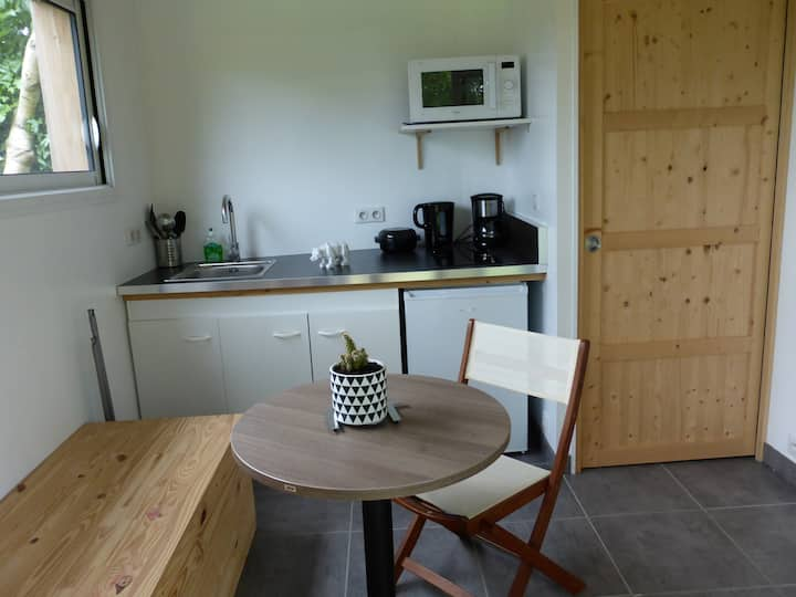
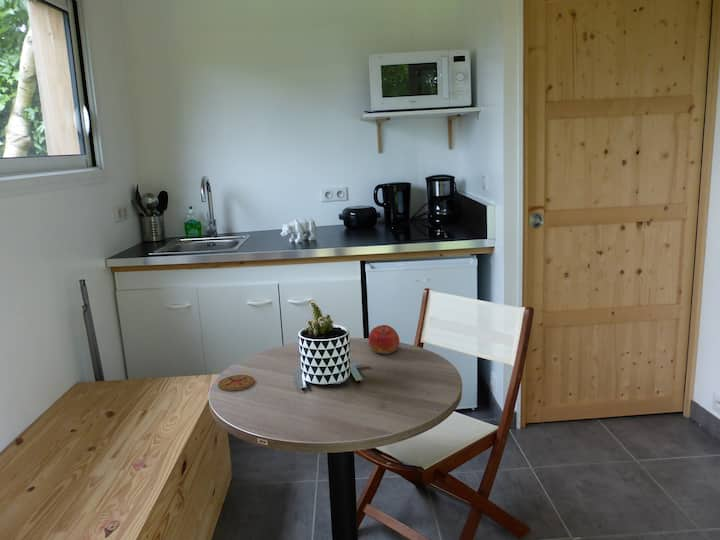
+ coaster (236, 382)
+ apple (383, 339)
